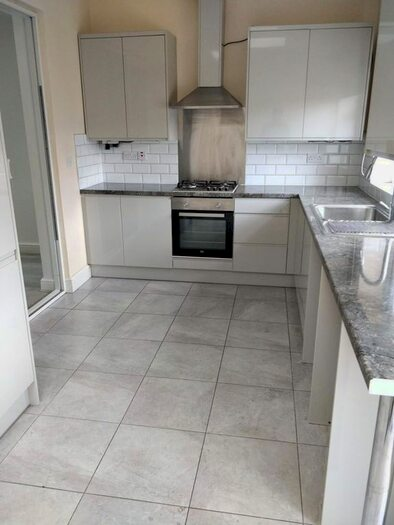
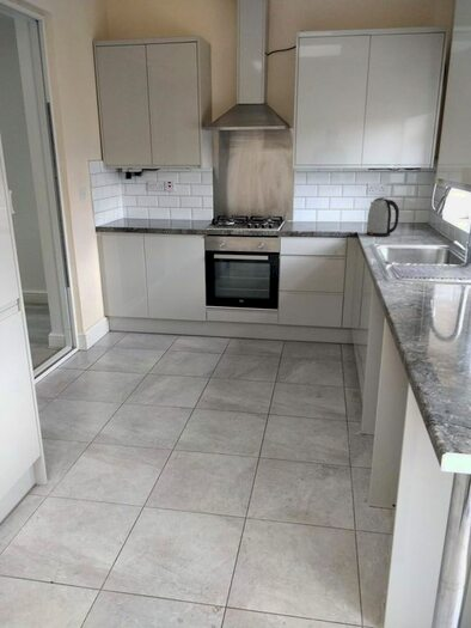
+ kettle (383, 217)
